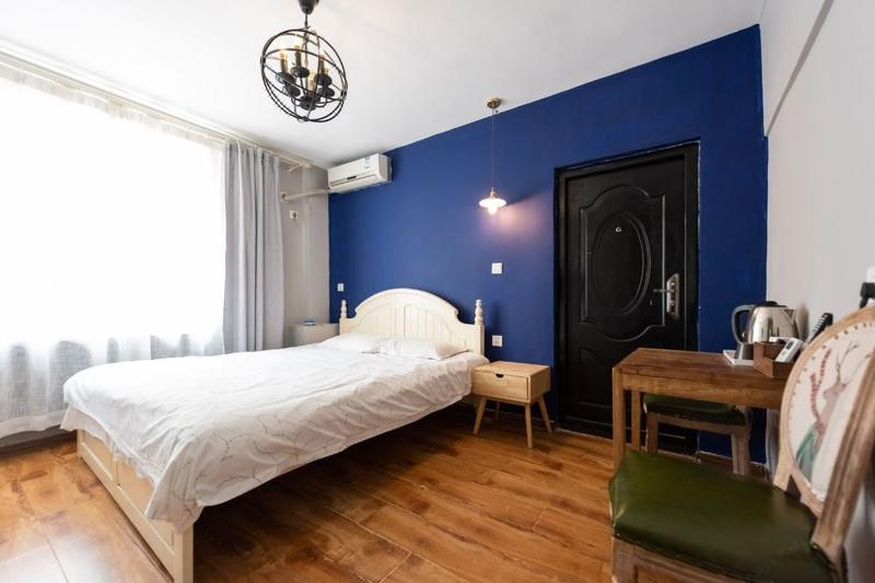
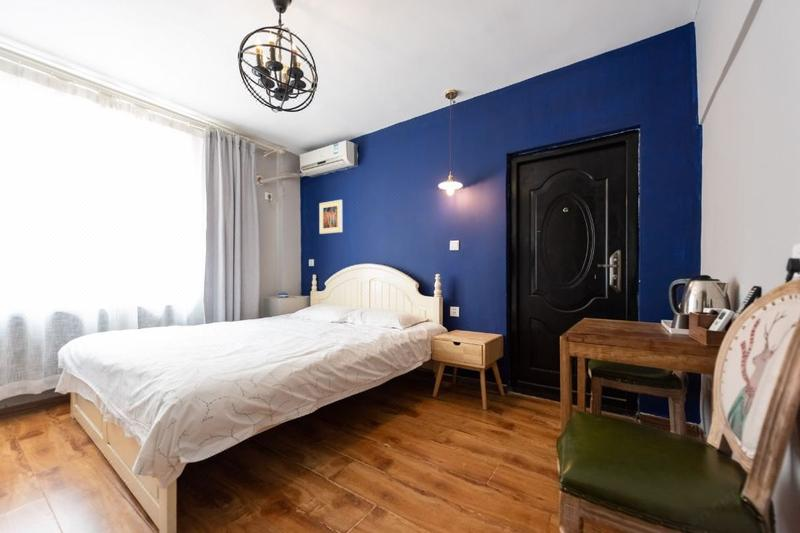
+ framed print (330, 217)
